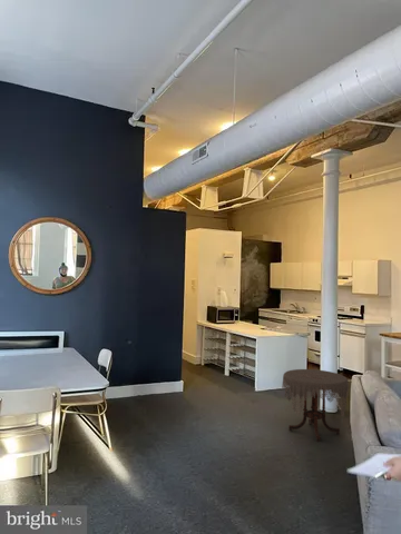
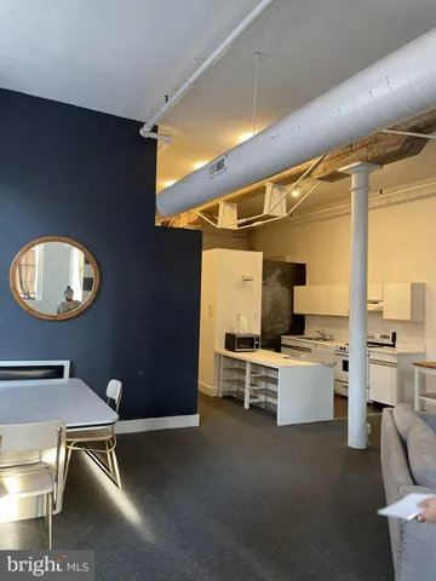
- side table (313, 404)
